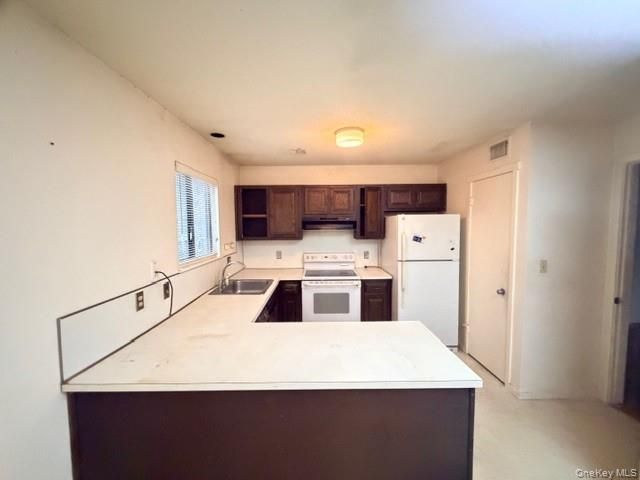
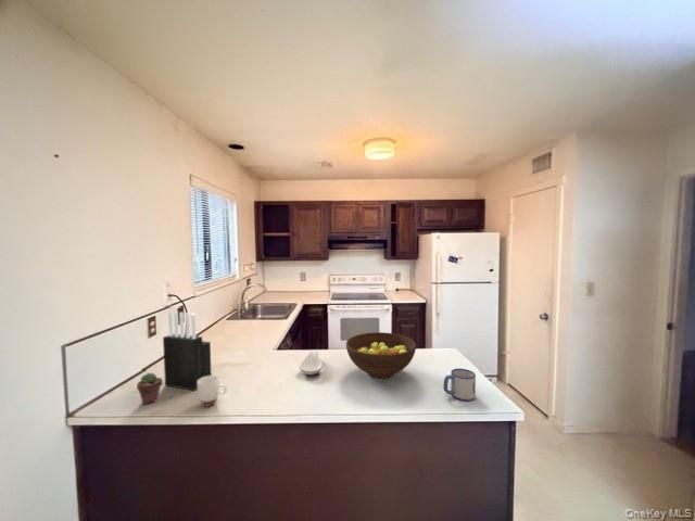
+ mug (213, 392)
+ mug (458, 384)
+ spoon rest (312, 361)
+ fruit bowl (380, 357)
+ knife block (189, 346)
+ potted succulent (149, 386)
